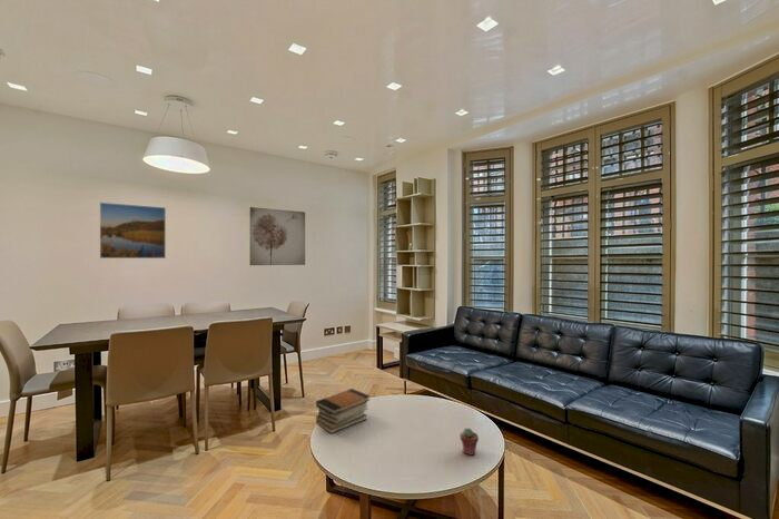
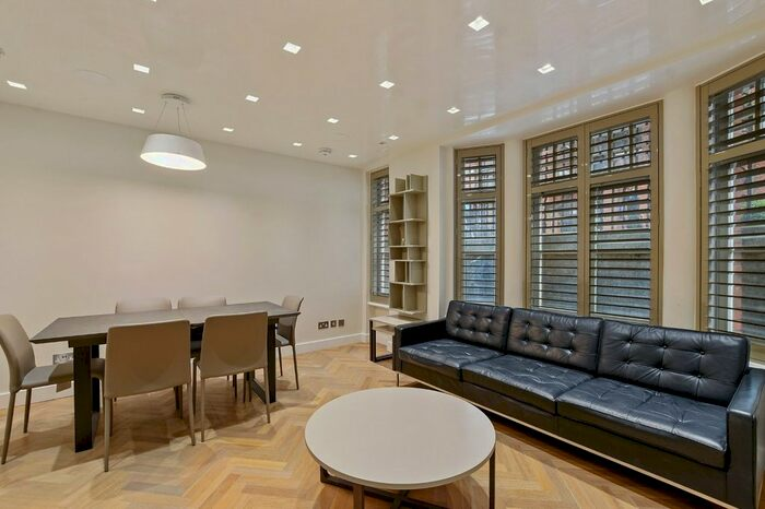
- book stack (343, 409)
- wall art (278, 237)
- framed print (134, 232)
- potted succulent (469, 440)
